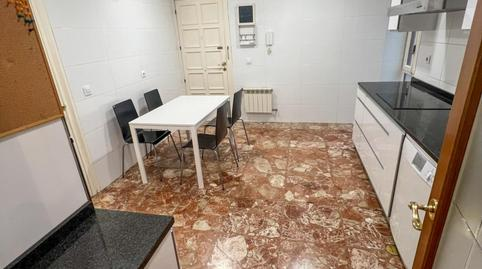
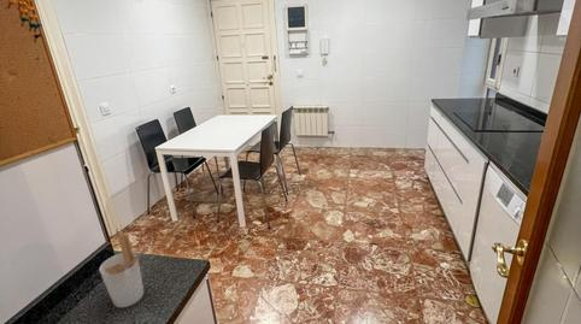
+ utensil holder (130, 271)
